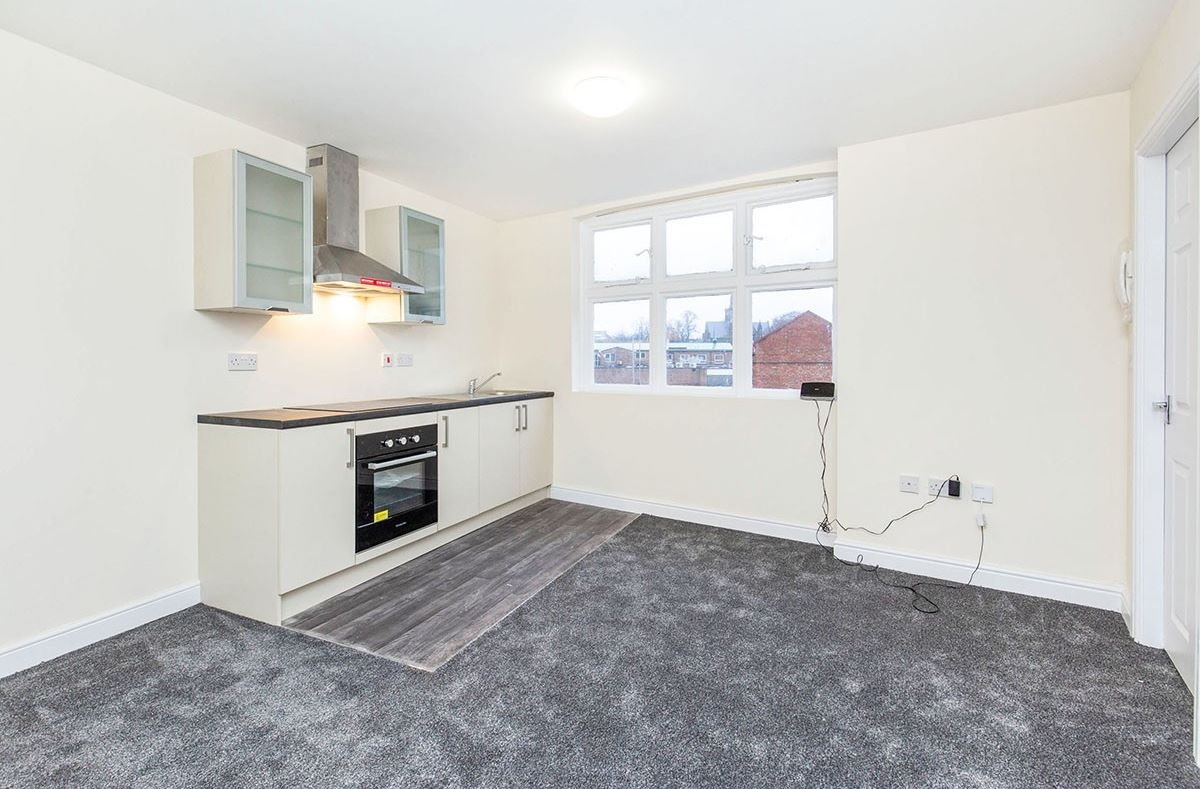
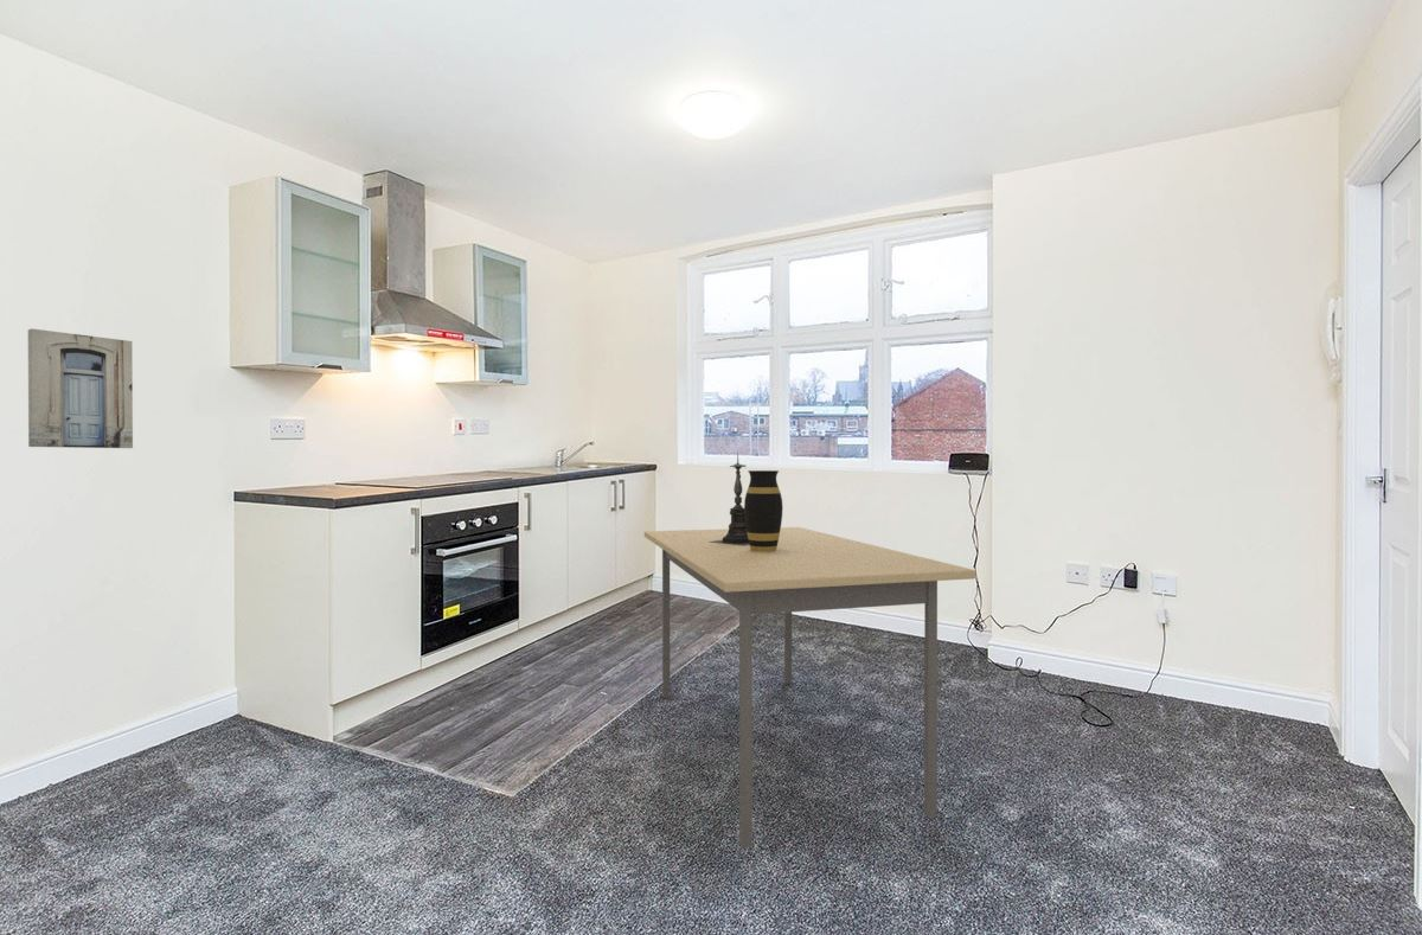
+ dining table (784, 646)
+ wall art (82, 391)
+ candle holder (738, 497)
+ vase (763, 510)
